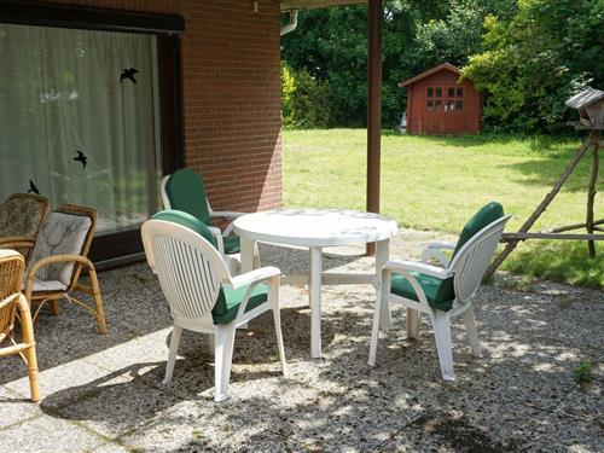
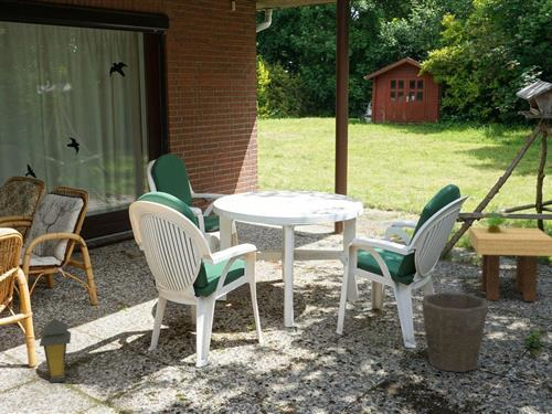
+ side table (499, 264)
+ lantern (55, 348)
+ waste bin (454, 331)
+ potted plant (496, 213)
